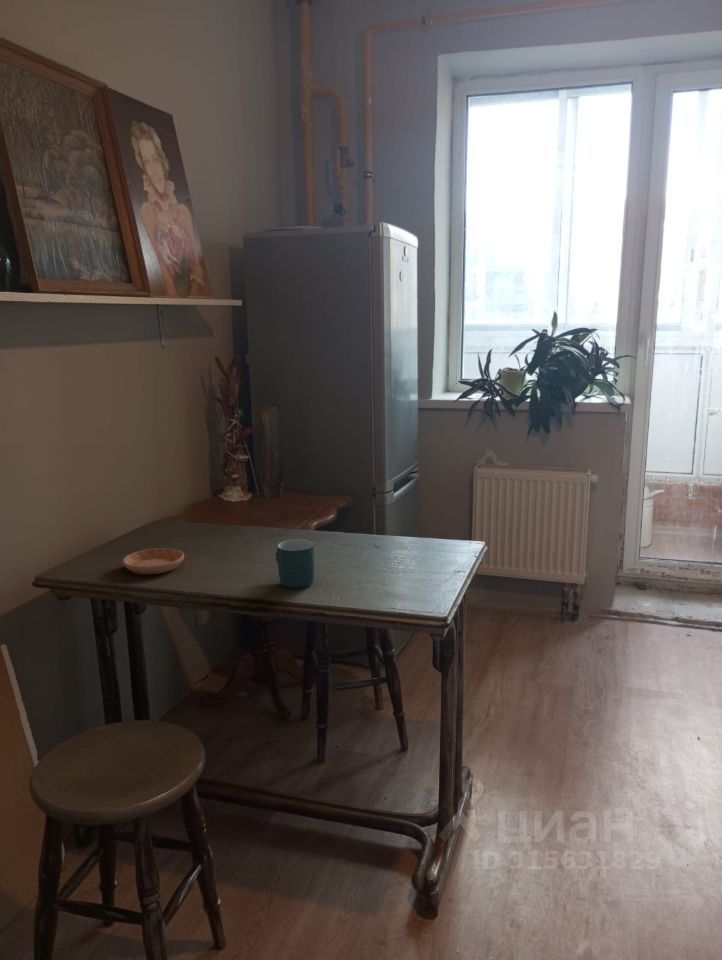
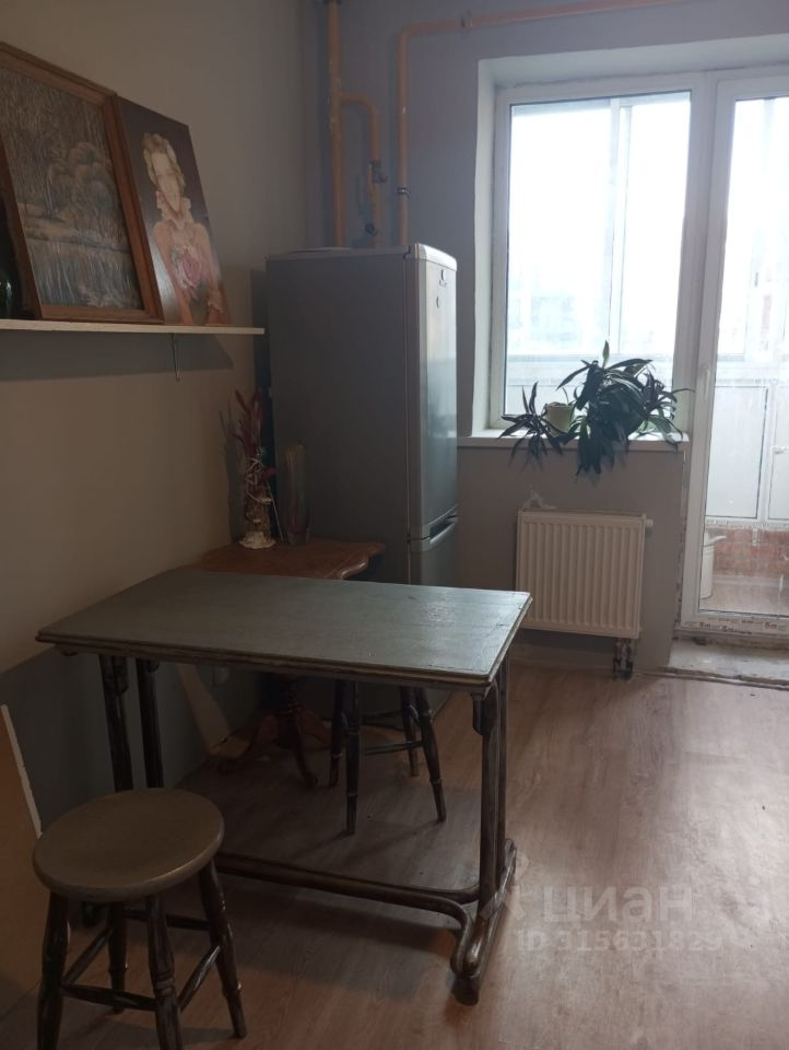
- mug (290, 562)
- saucer (154, 561)
